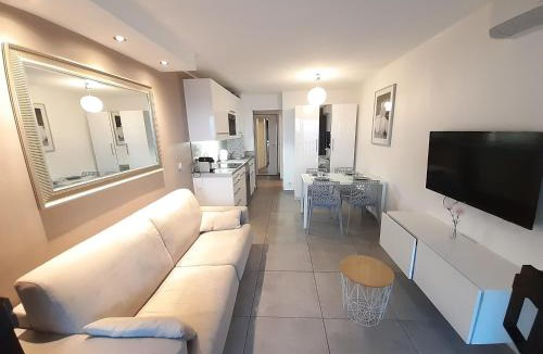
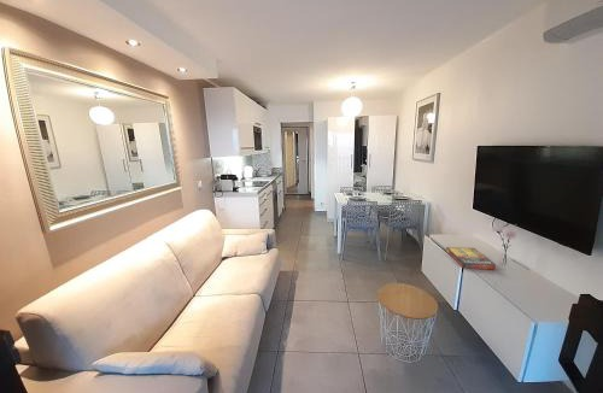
+ game compilation box (468, 257)
